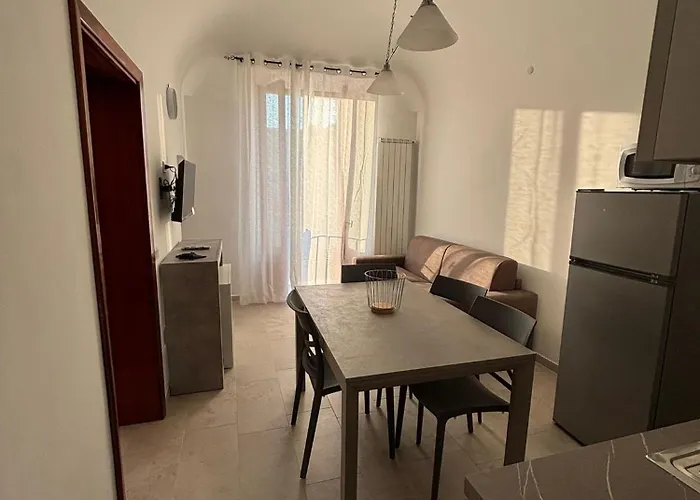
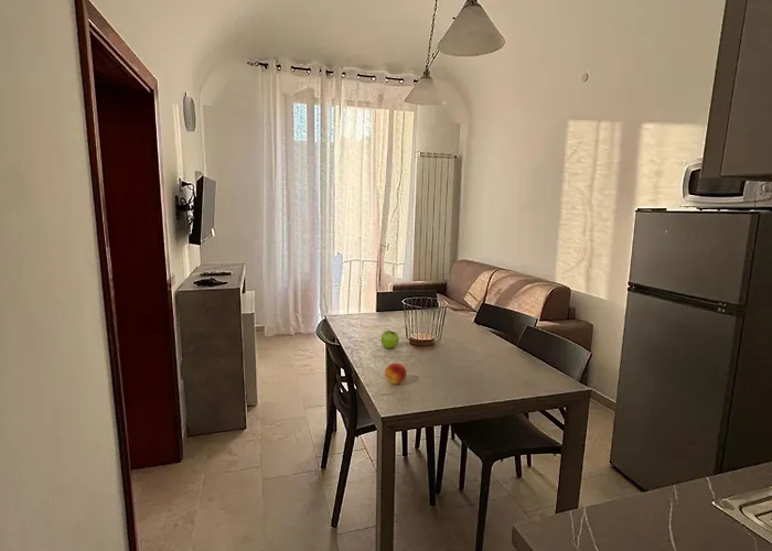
+ fruit (389, 338)
+ fruit (395, 374)
